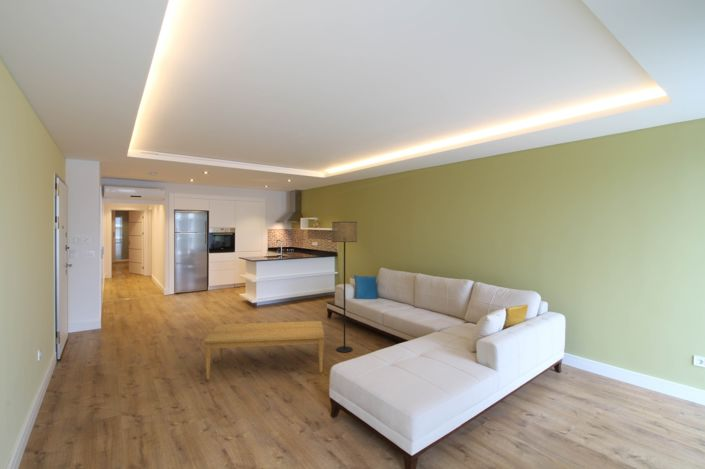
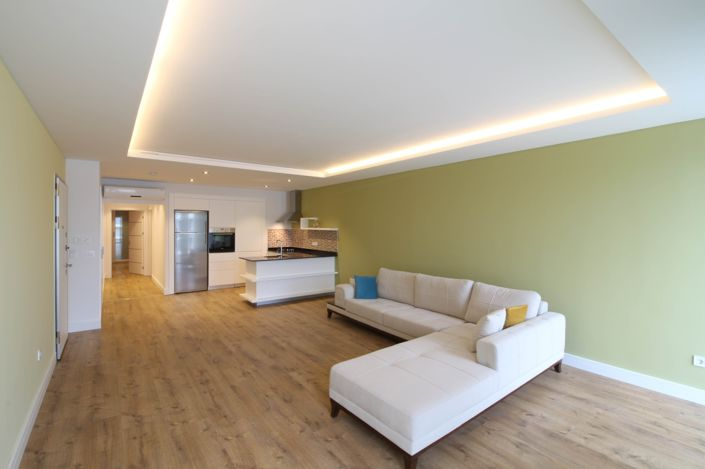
- floor lamp (344, 285)
- coffee table (268, 345)
